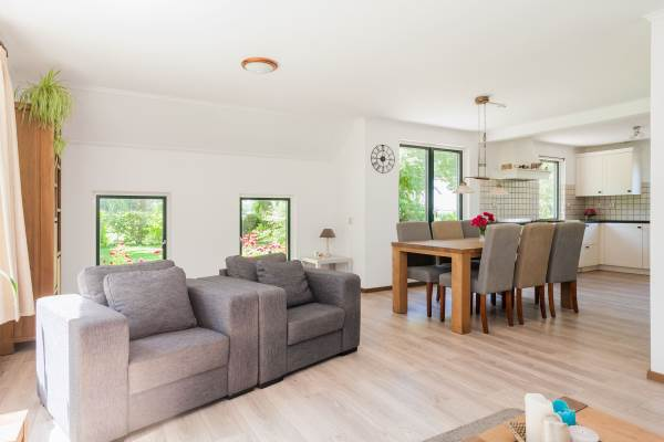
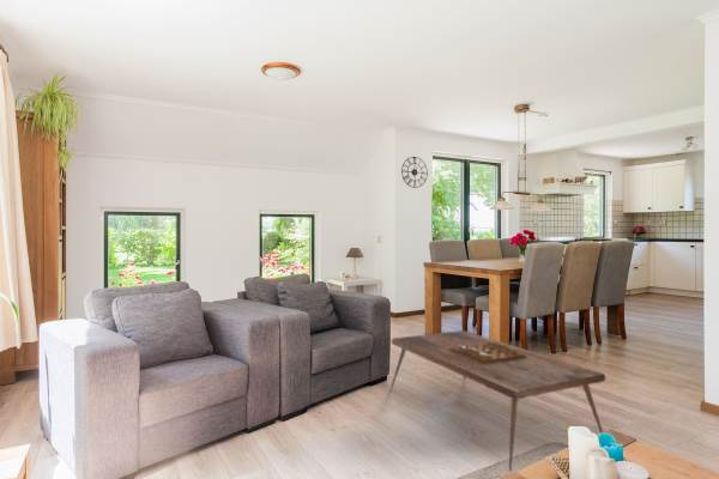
+ coffee table (482, 380)
